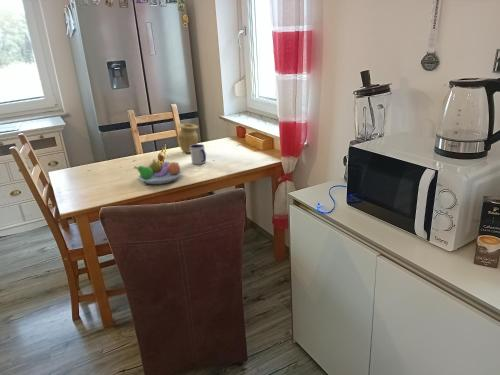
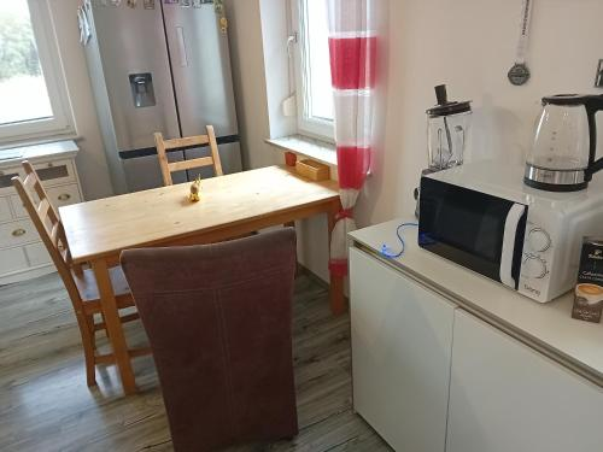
- mug (199, 154)
- fruit bowl (158, 170)
- vase (188, 138)
